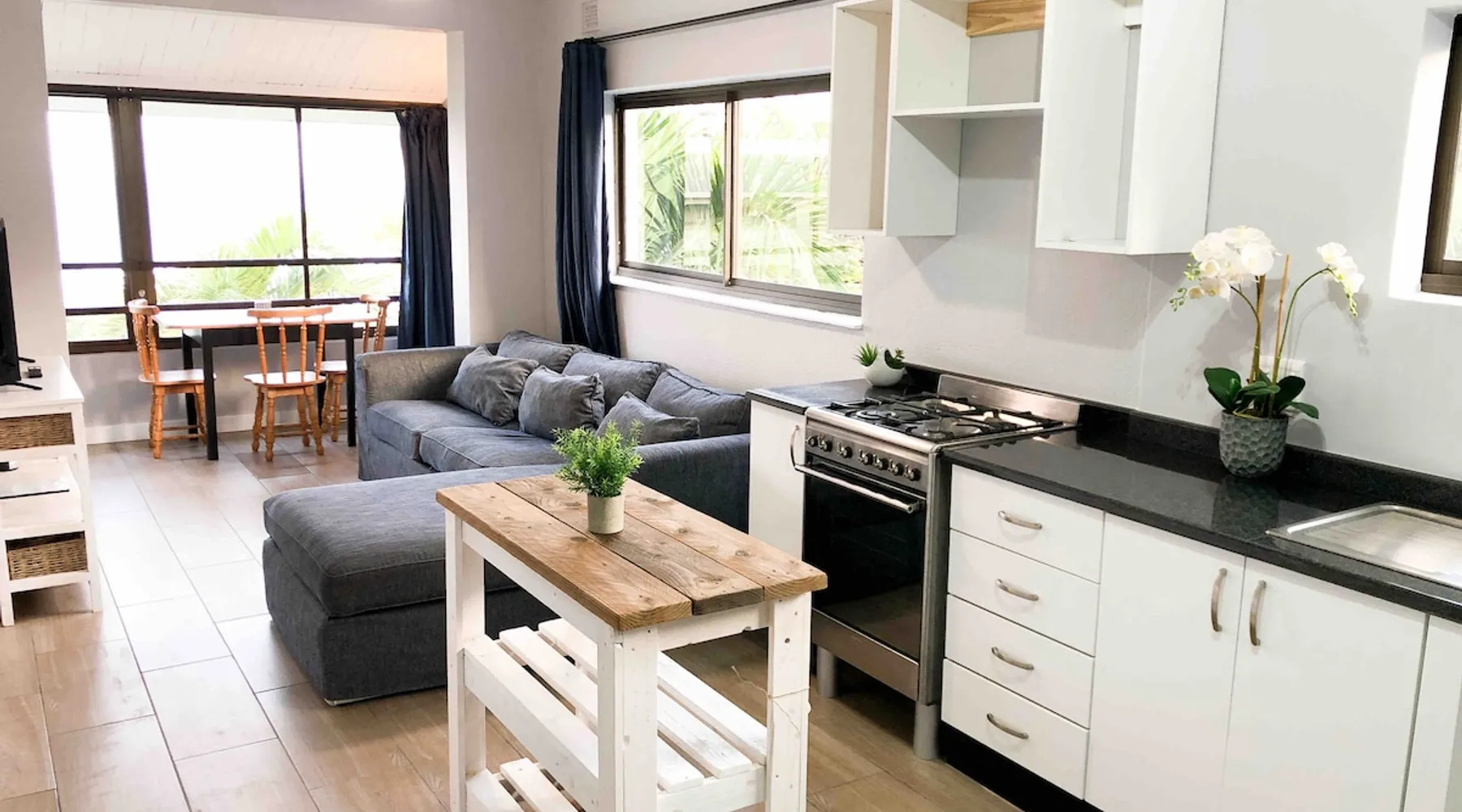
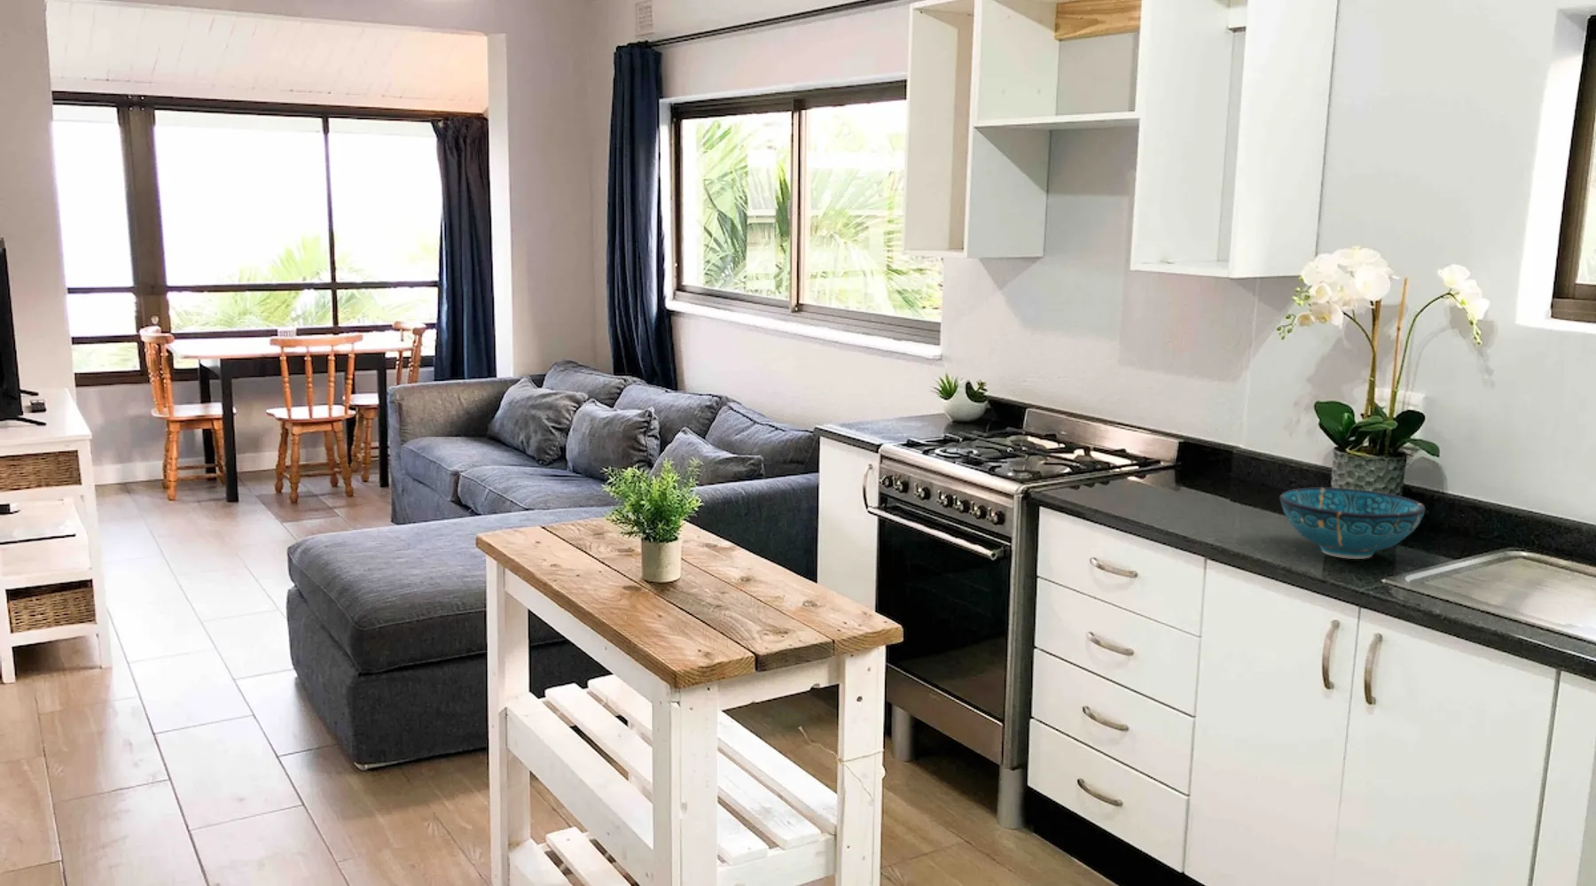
+ decorative bowl (1348, 526)
